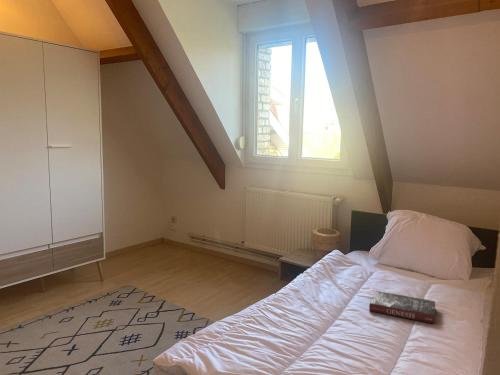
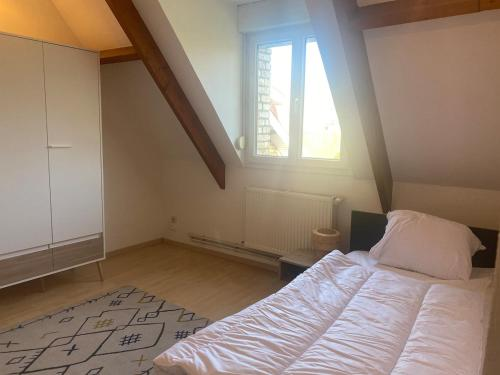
- book (402, 306)
